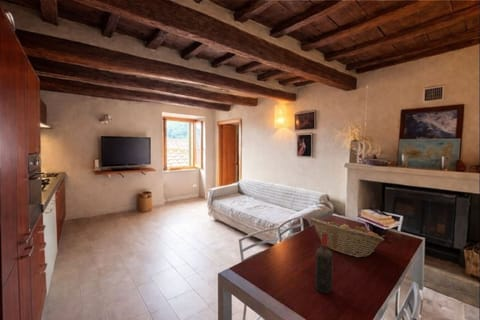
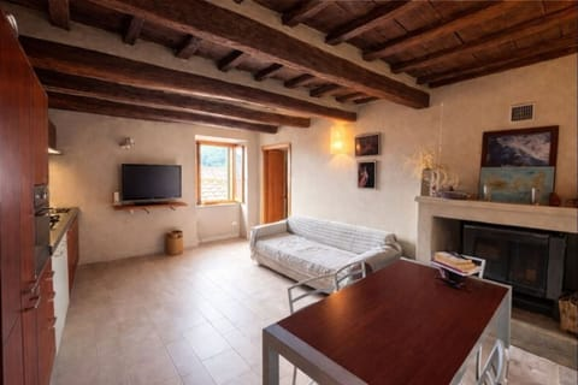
- fruit basket (343, 233)
- wine bottle (324, 261)
